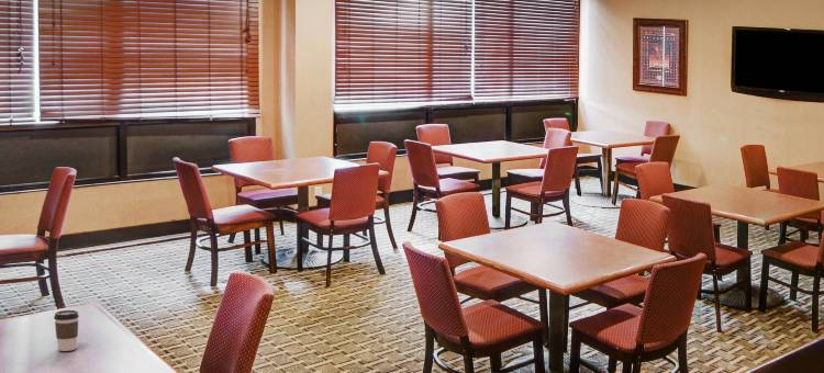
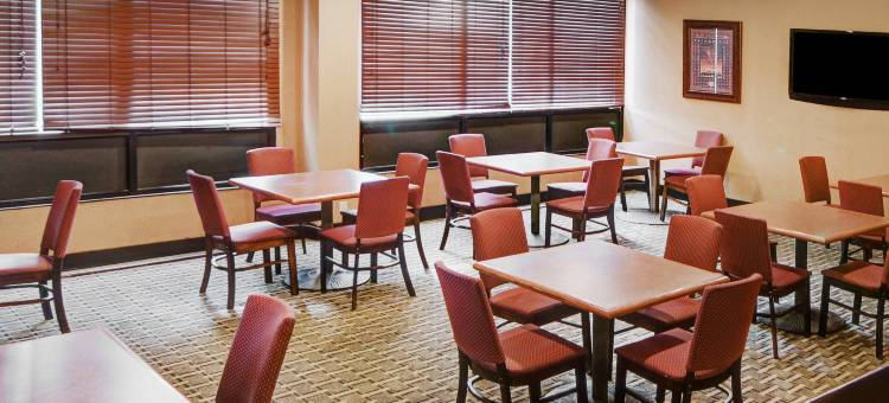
- coffee cup (66, 330)
